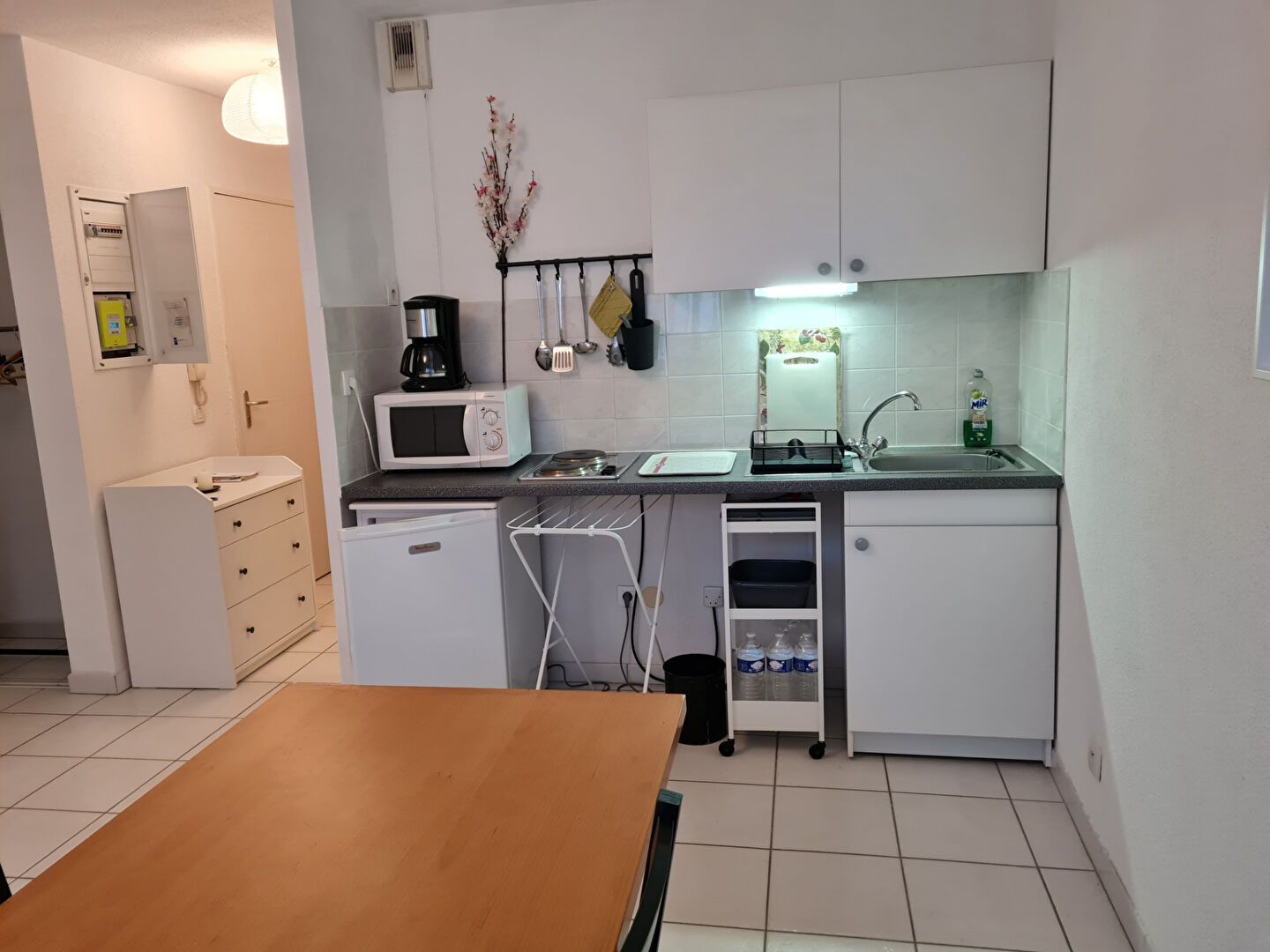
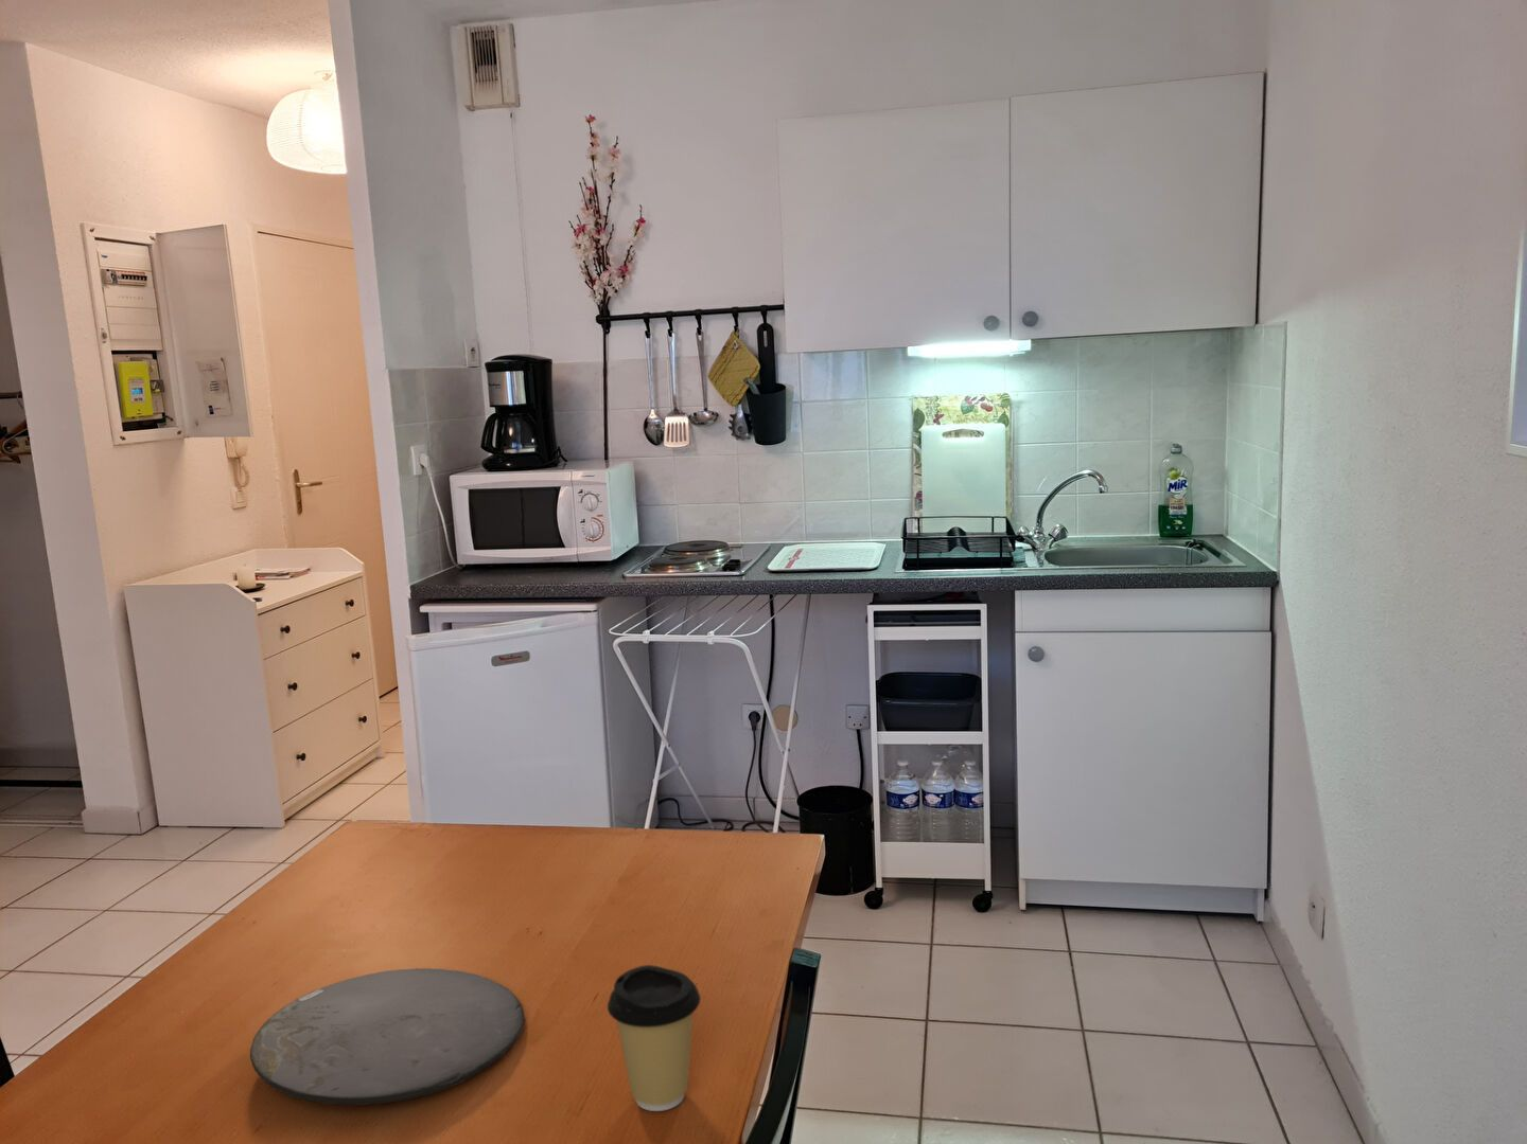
+ plate (391, 1030)
+ coffee cup (656, 1039)
